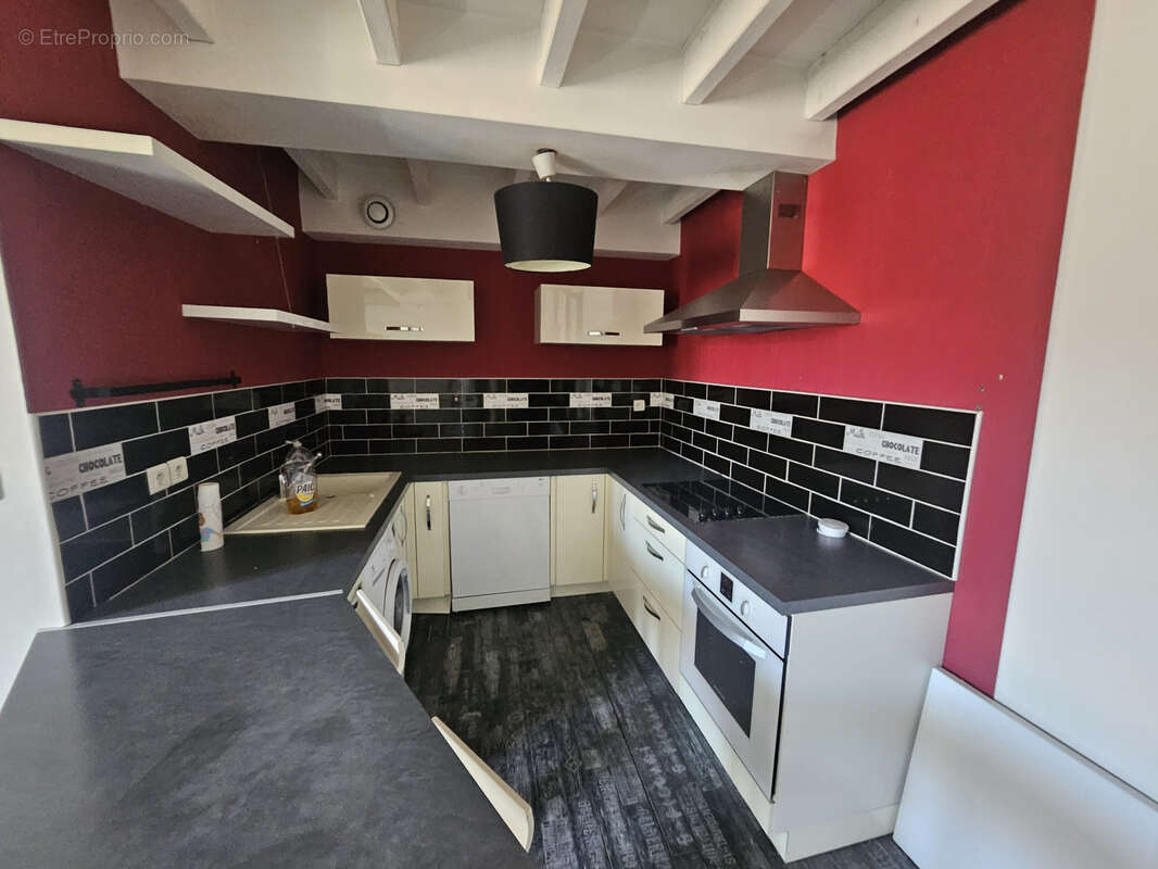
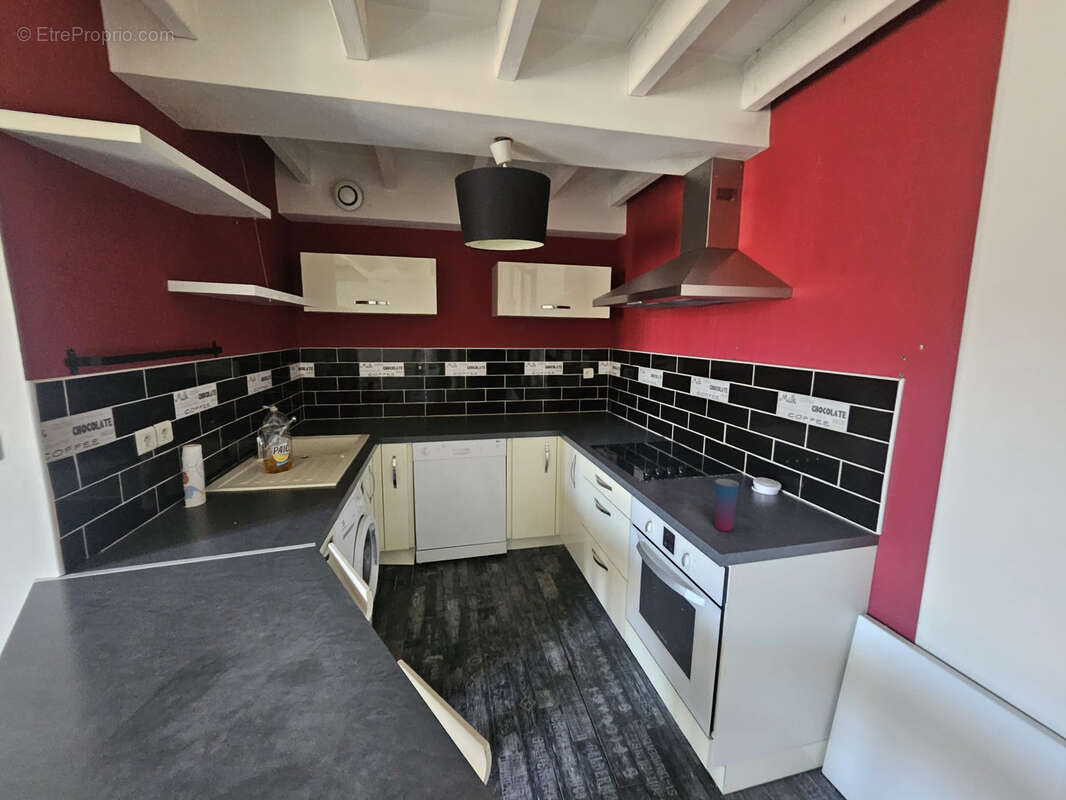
+ cup (725, 505)
